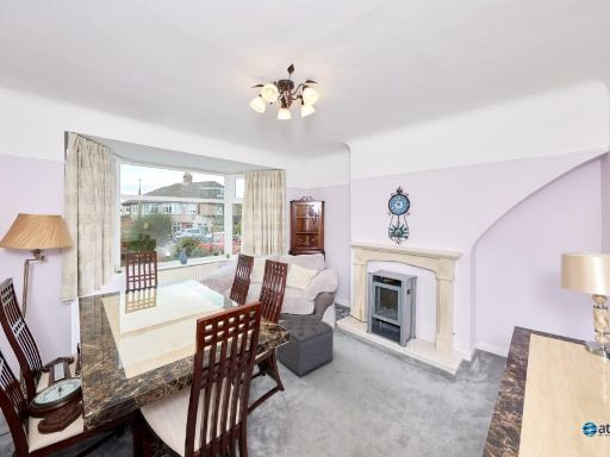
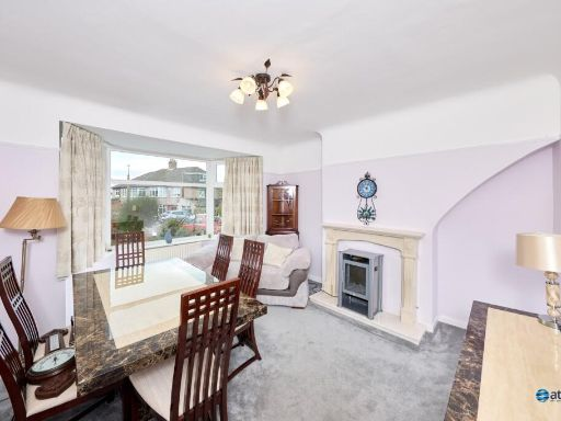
- ottoman (303, 340)
